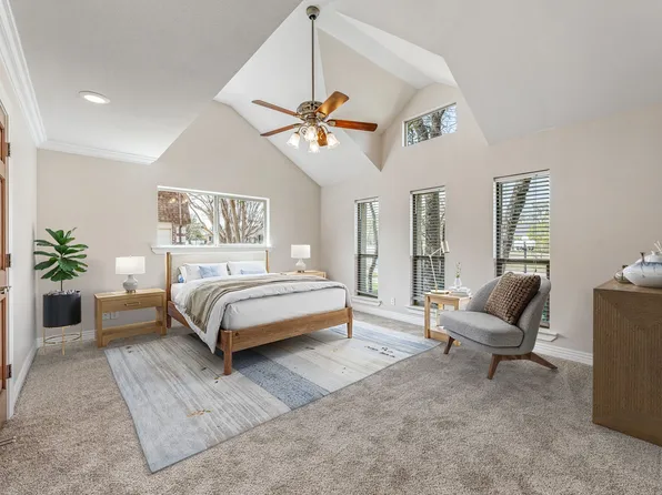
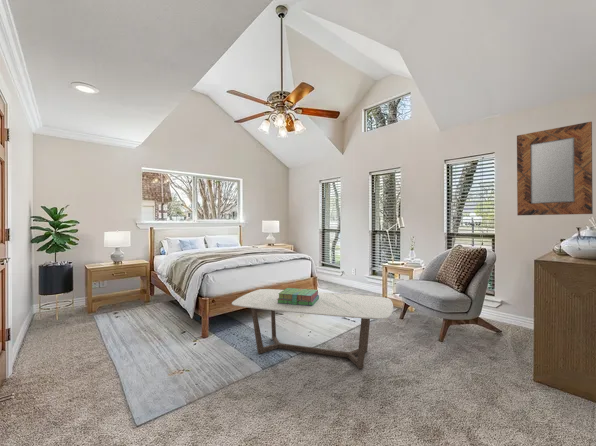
+ stack of books (298, 296)
+ home mirror (552, 172)
+ coffee table (315, 314)
